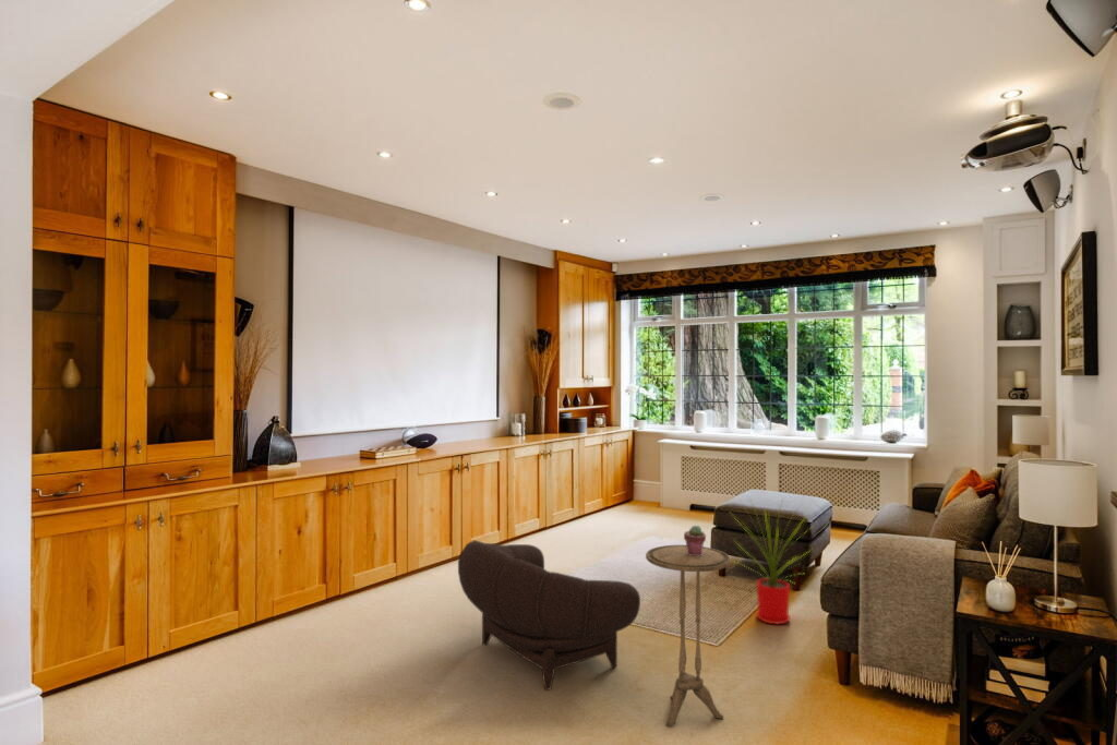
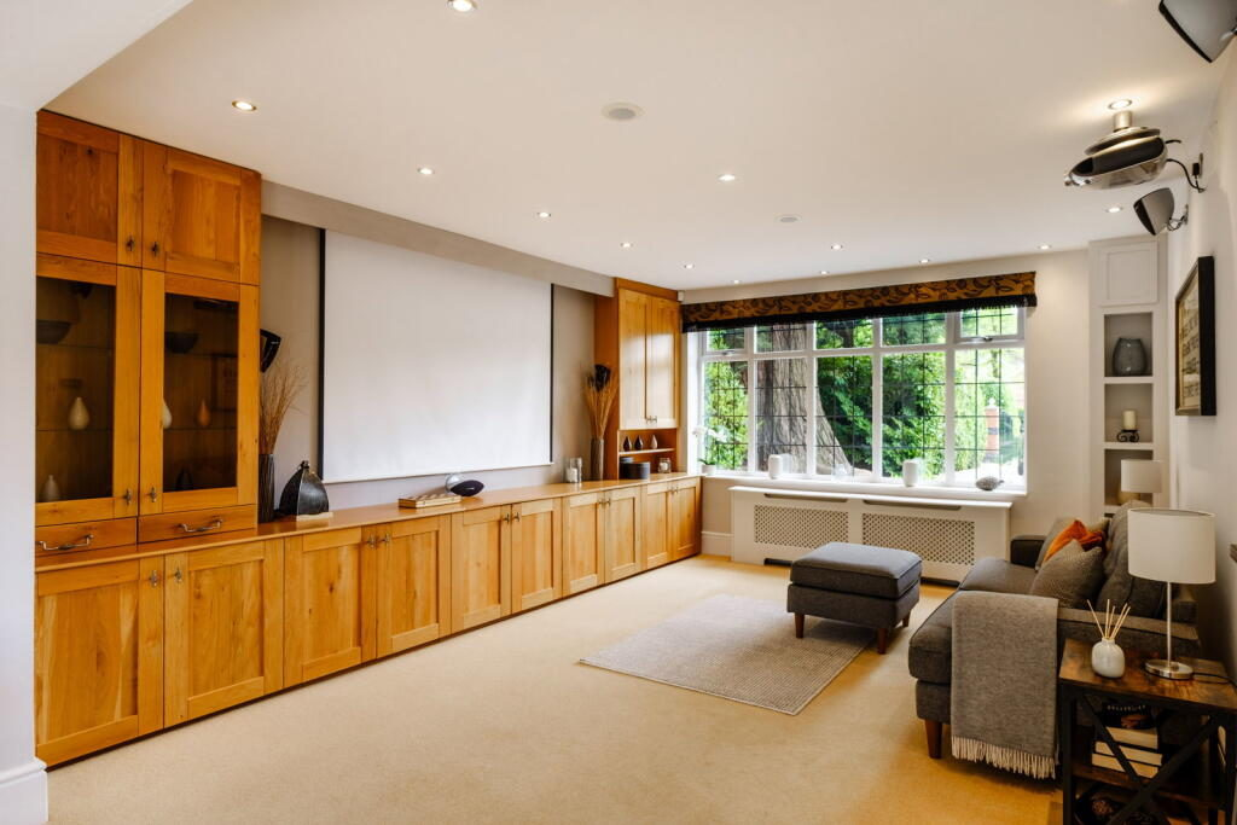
- house plant (773, 561)
- armchair (528, 599)
- potted succulent (695, 539)
- side table (684, 634)
